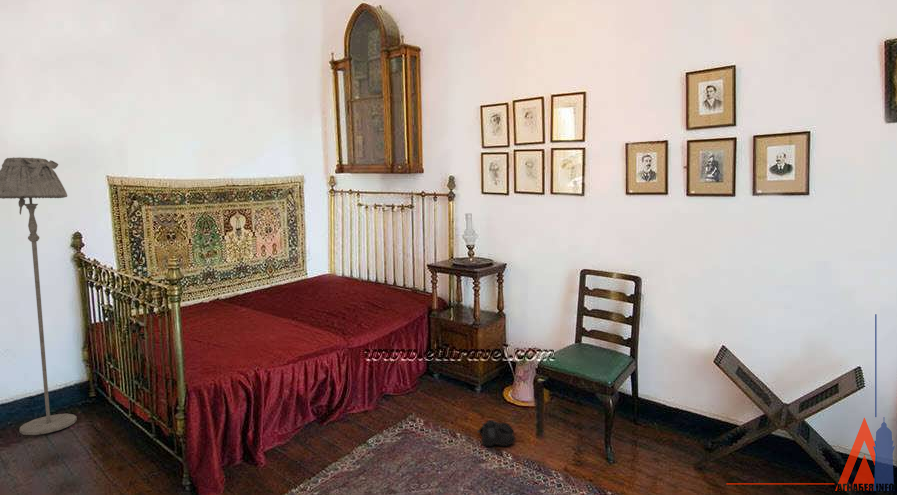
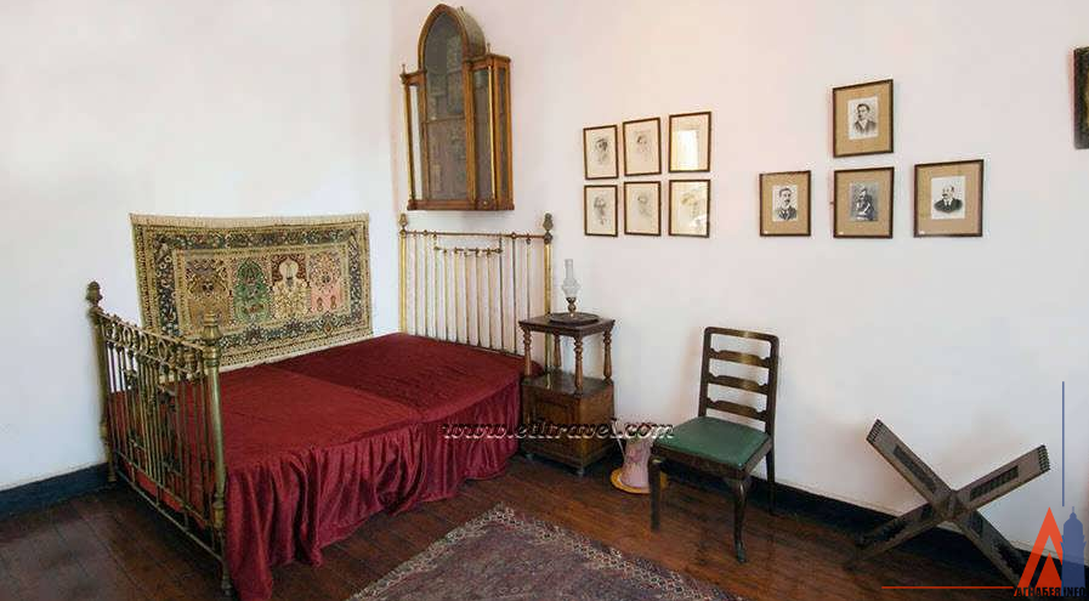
- floor lamp (37, 294)
- boots (495, 426)
